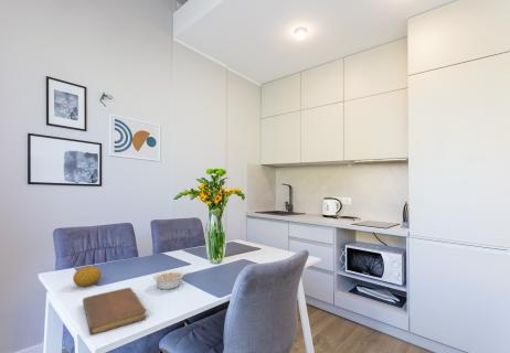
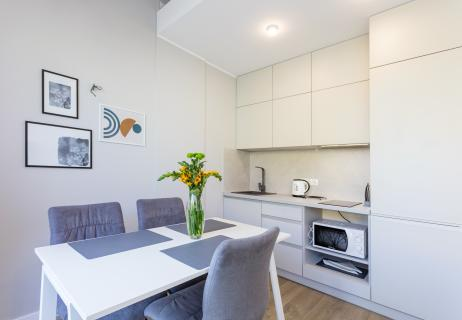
- legume (170, 278)
- fruit (87, 275)
- notebook (113, 307)
